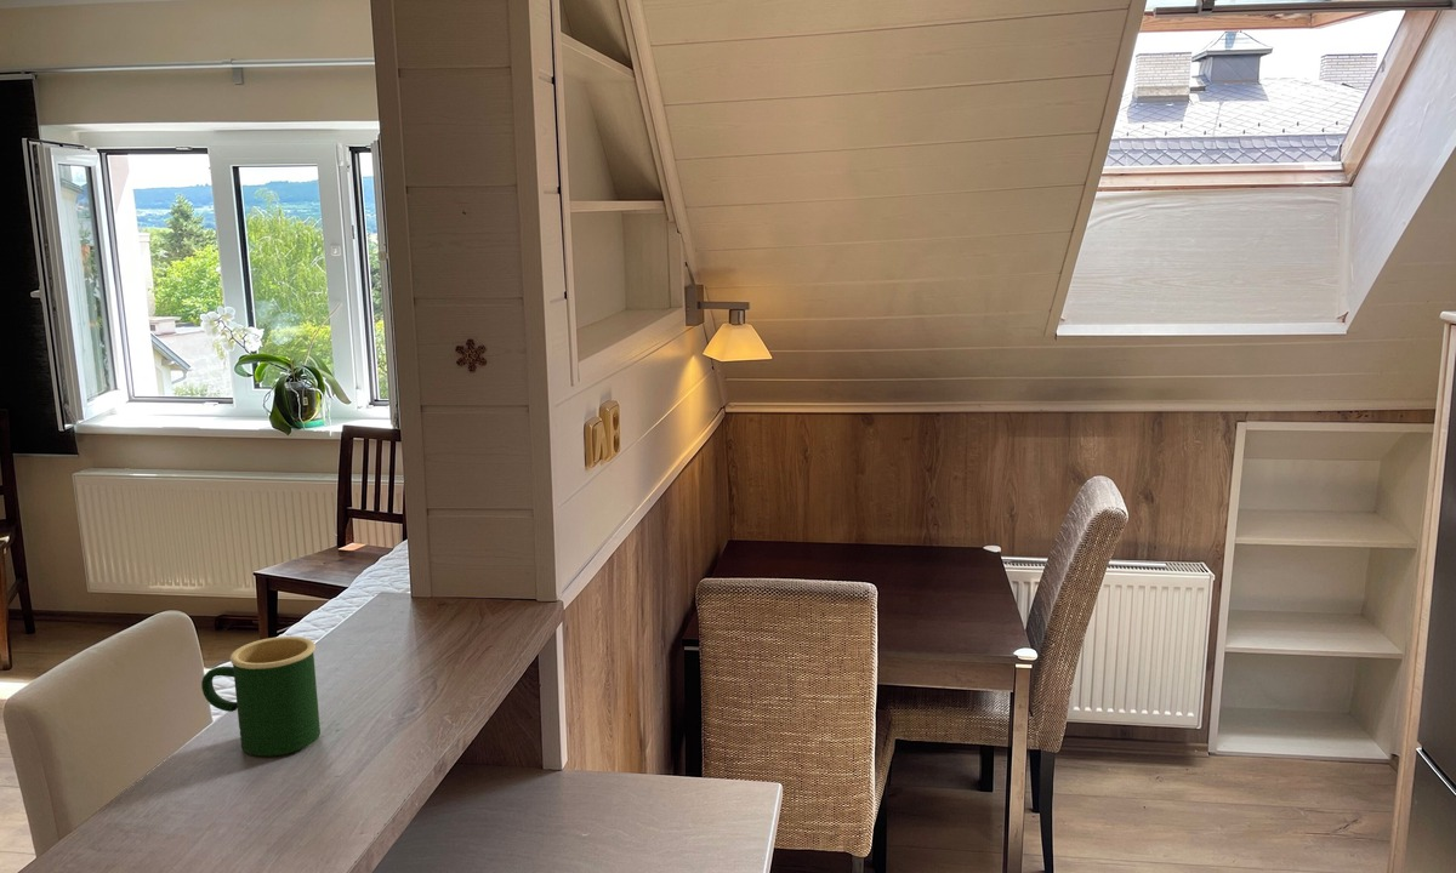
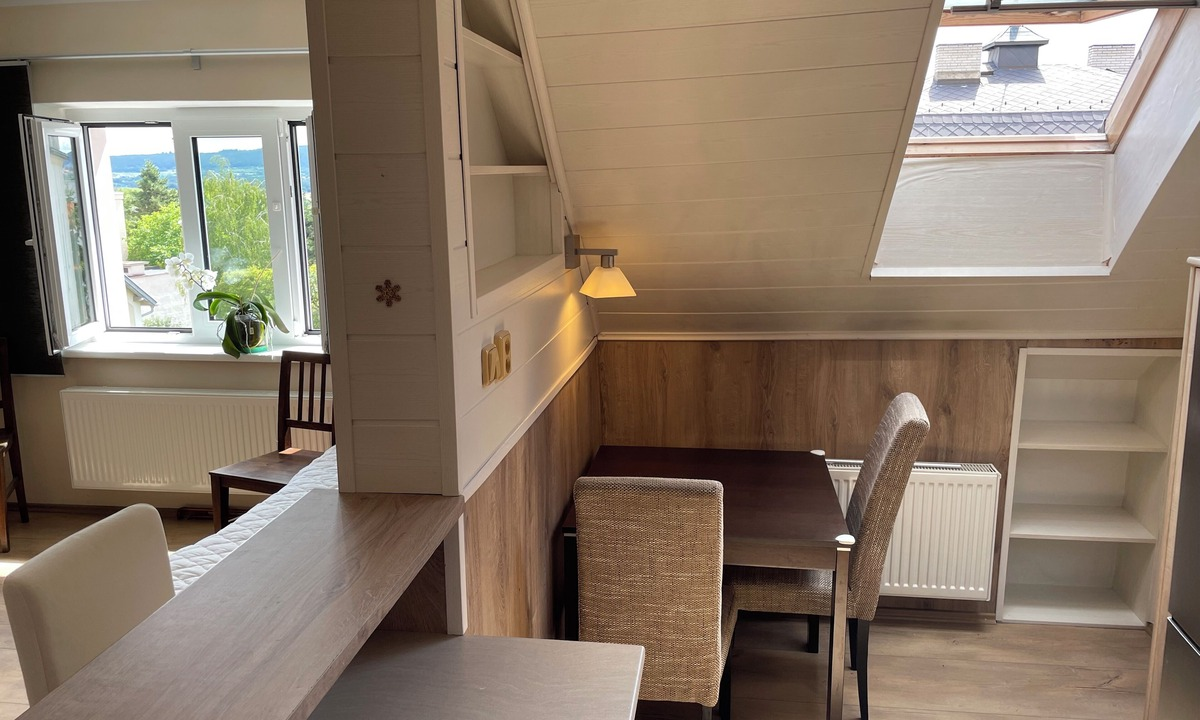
- mug (258, 694)
